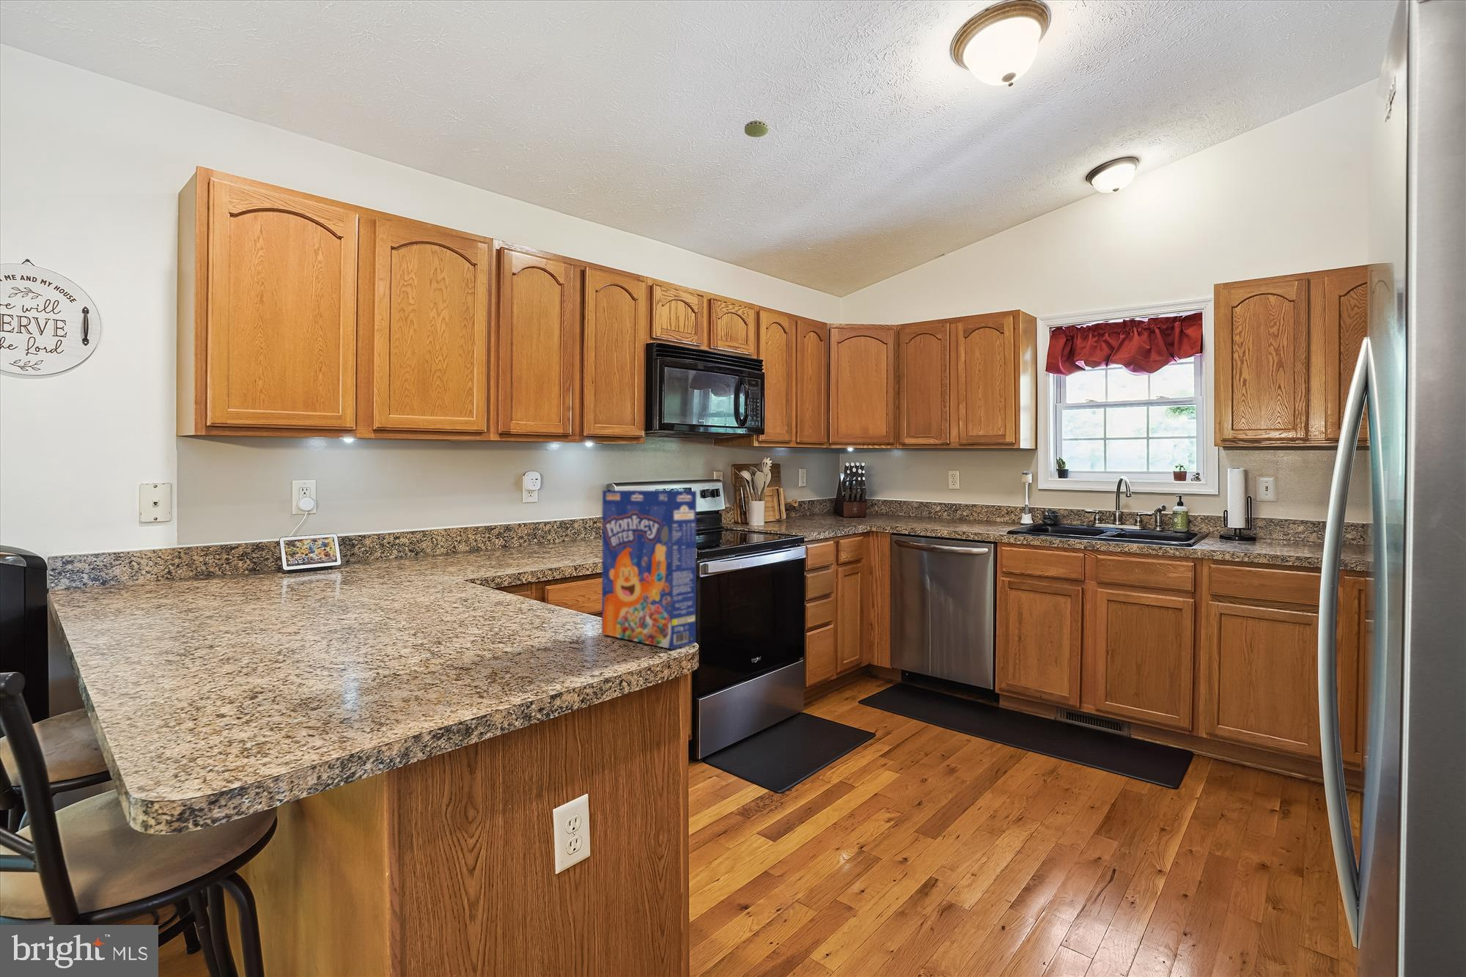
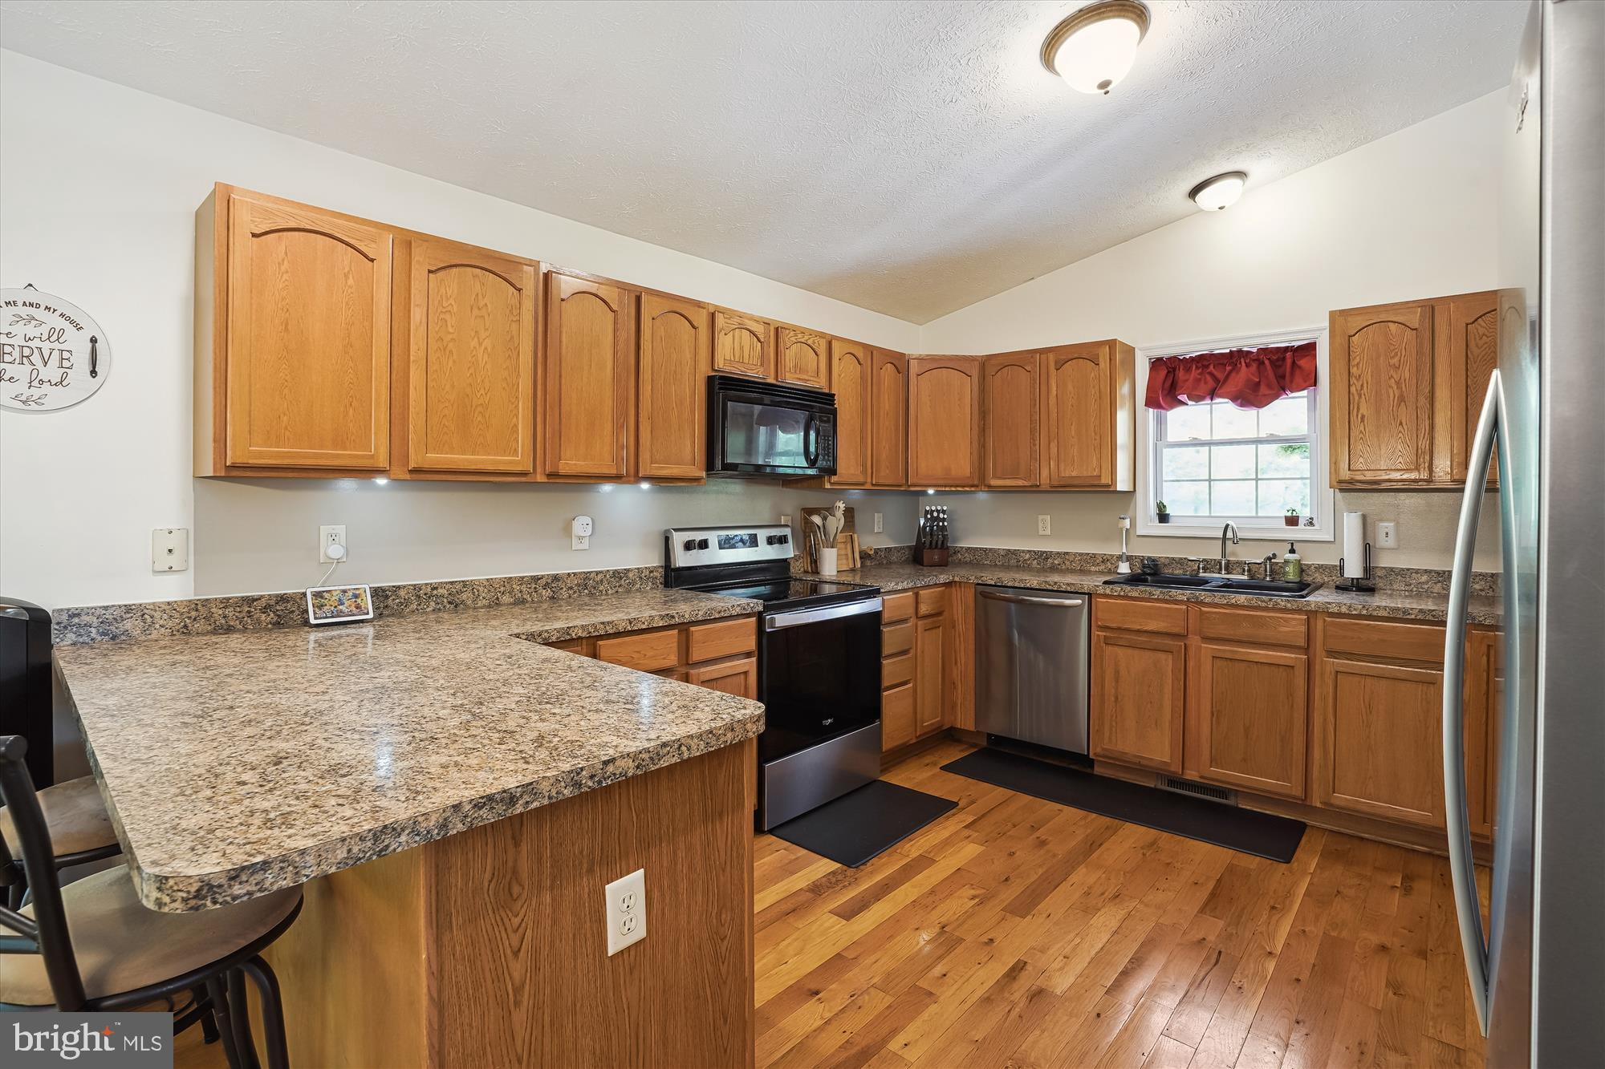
- smoke detector (755, 129)
- cereal box (647, 565)
